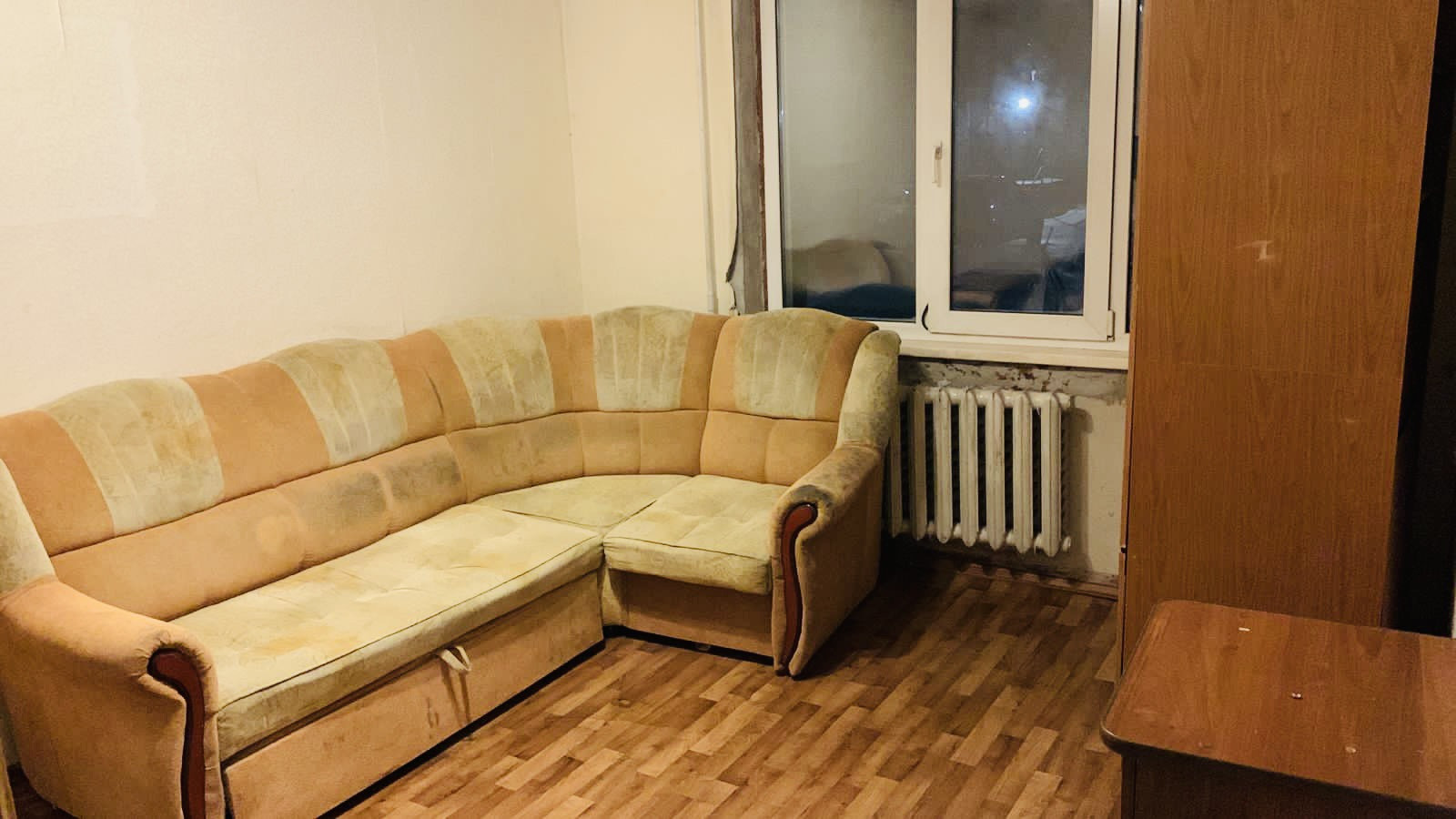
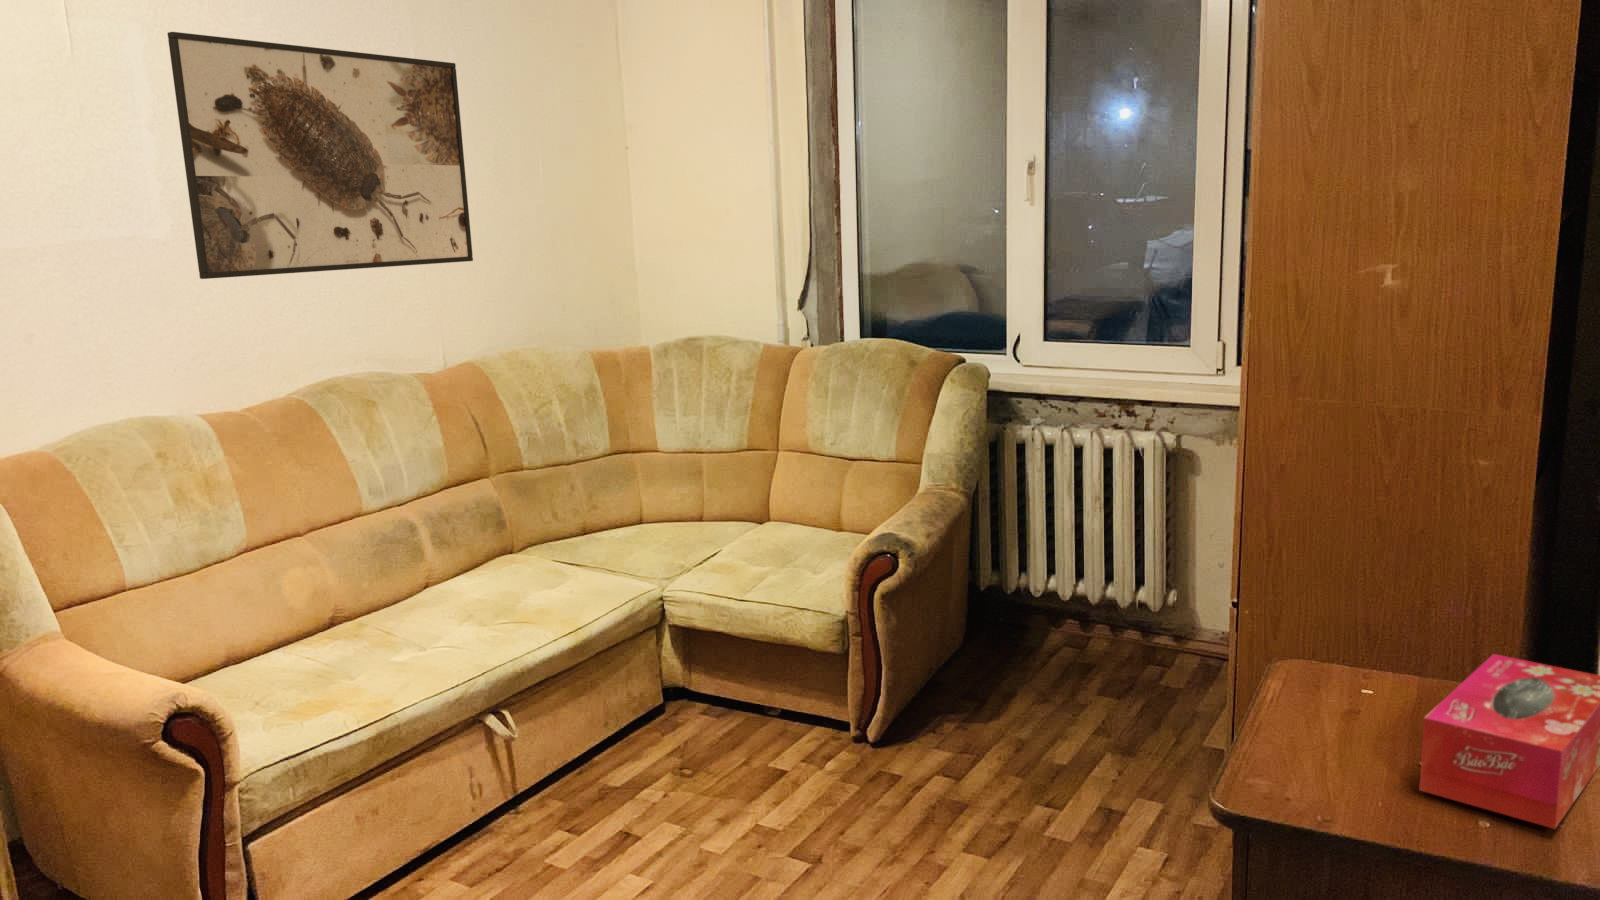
+ tissue box (1521, 733)
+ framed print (338, 162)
